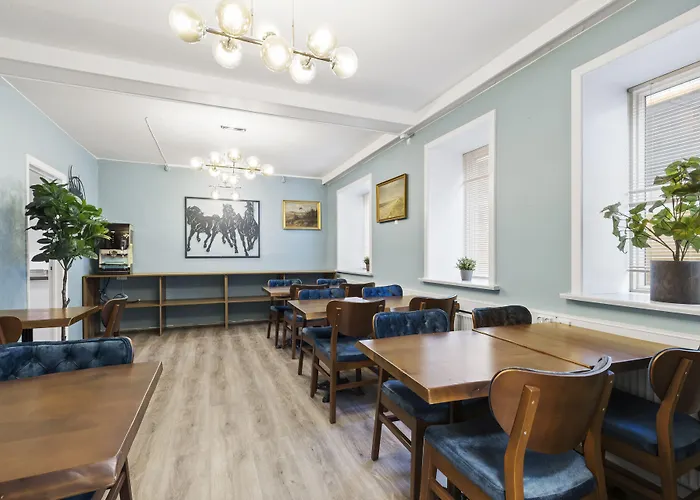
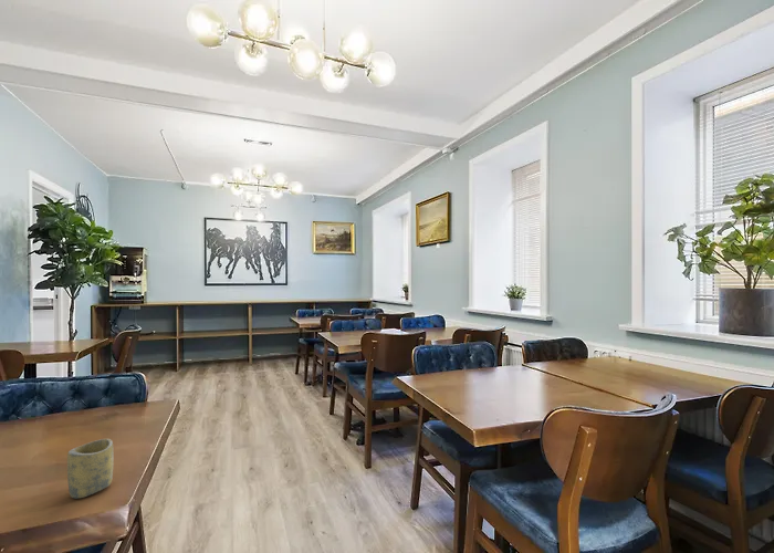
+ cup (91, 467)
